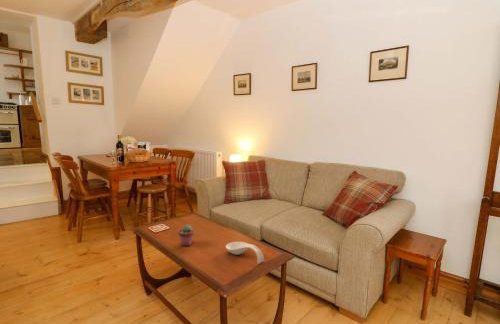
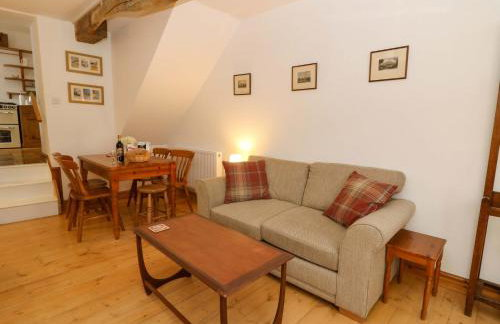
- potted succulent (186, 234)
- spoon rest (244, 249)
